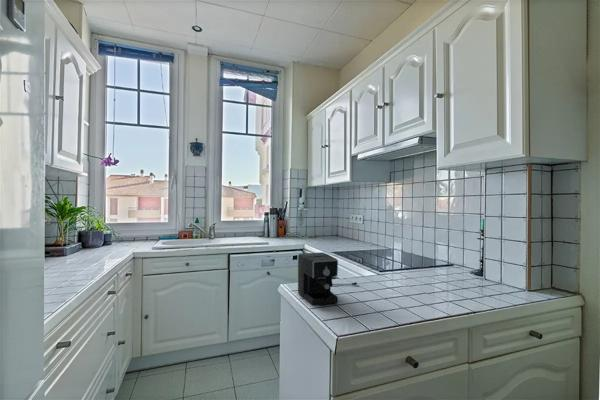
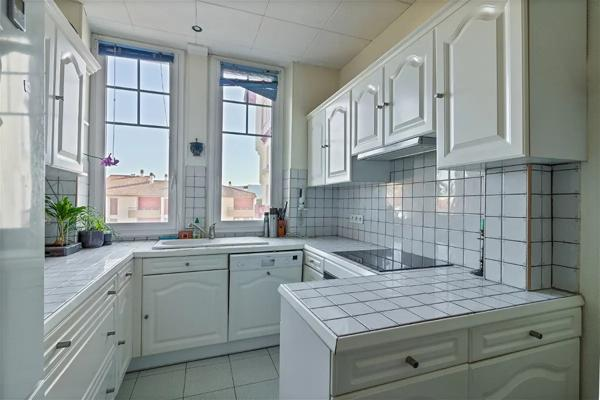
- coffee maker (336, 274)
